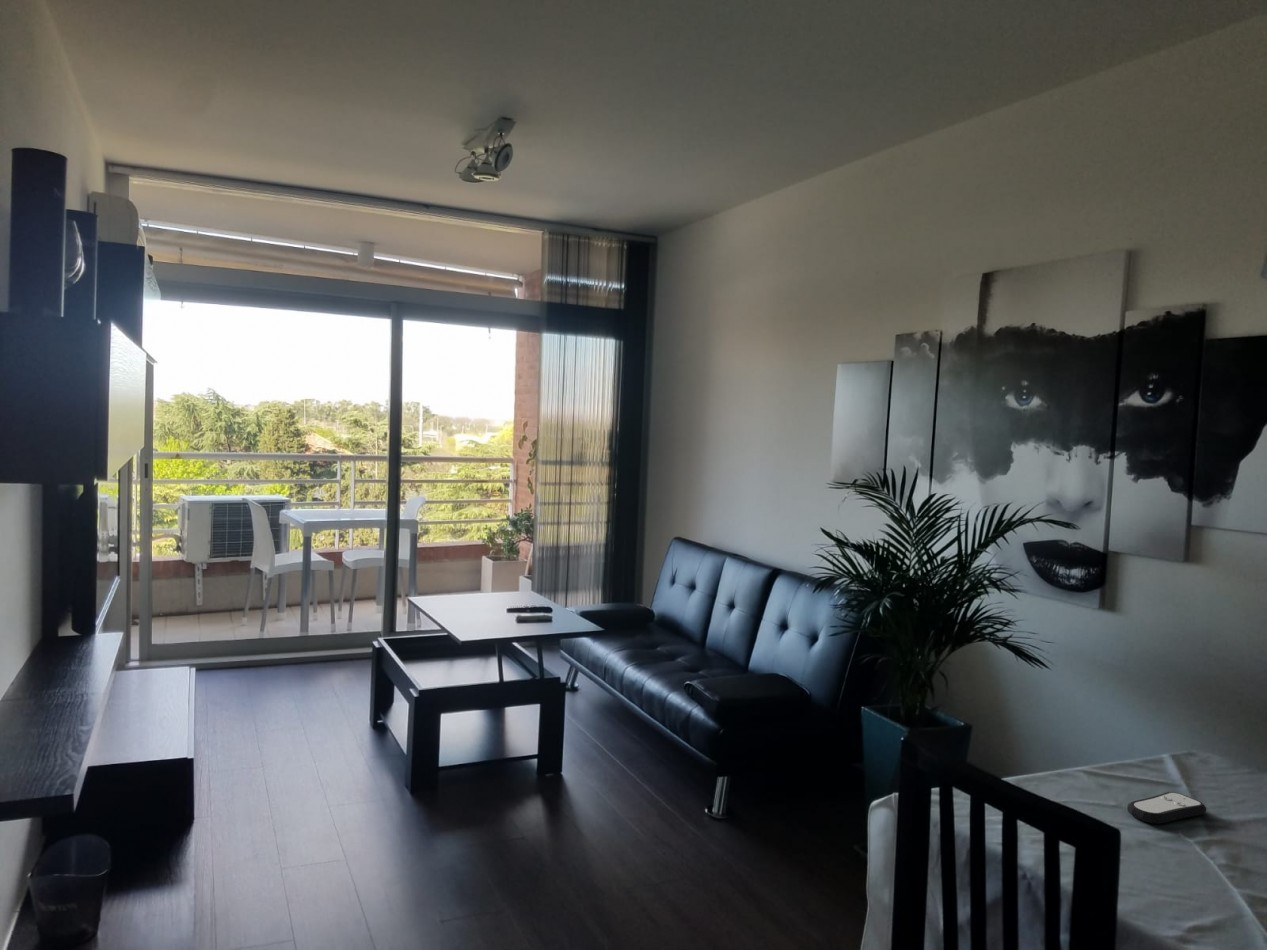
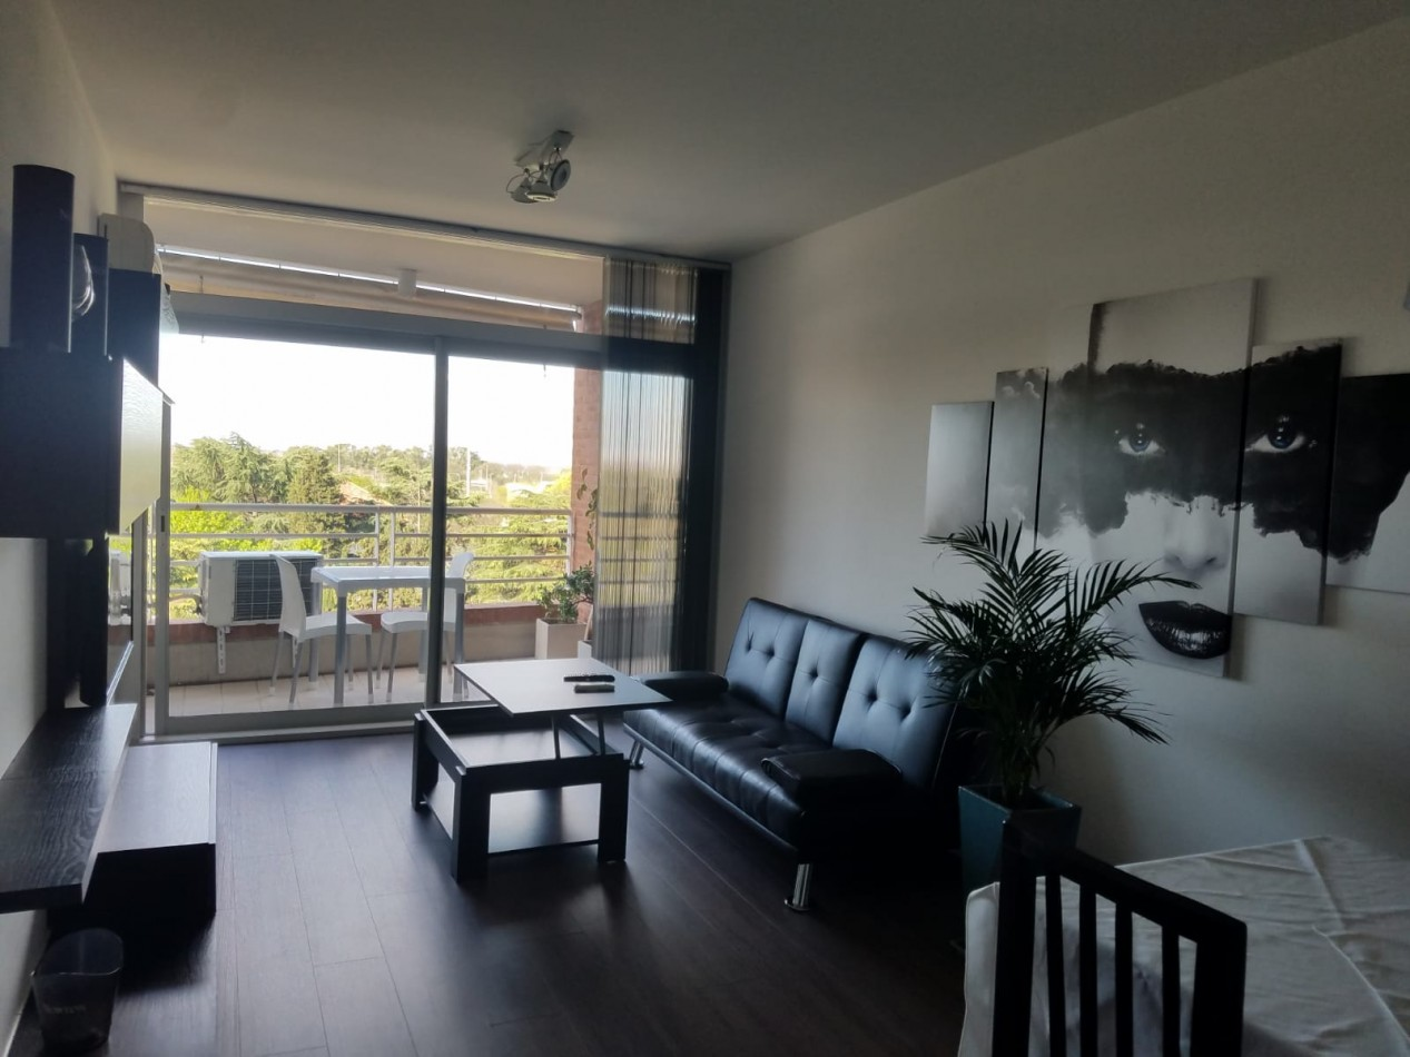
- remote control (1165, 807)
